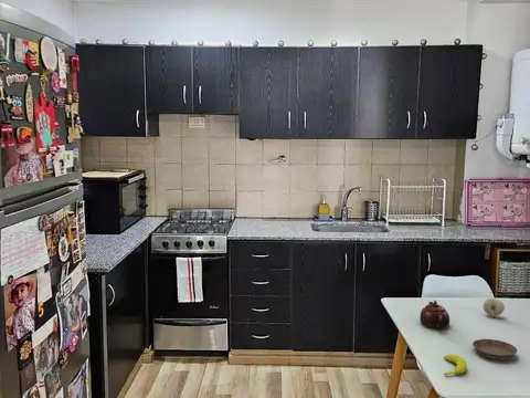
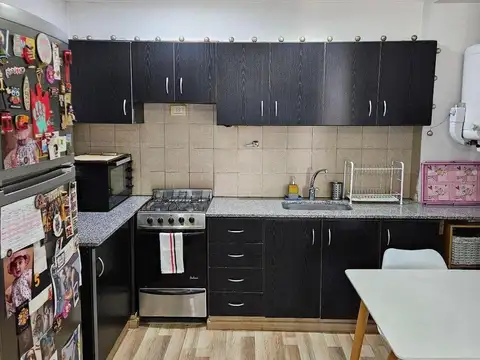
- fruit (494, 307)
- saucer (494, 349)
- banana (455, 363)
- teapot (435, 313)
